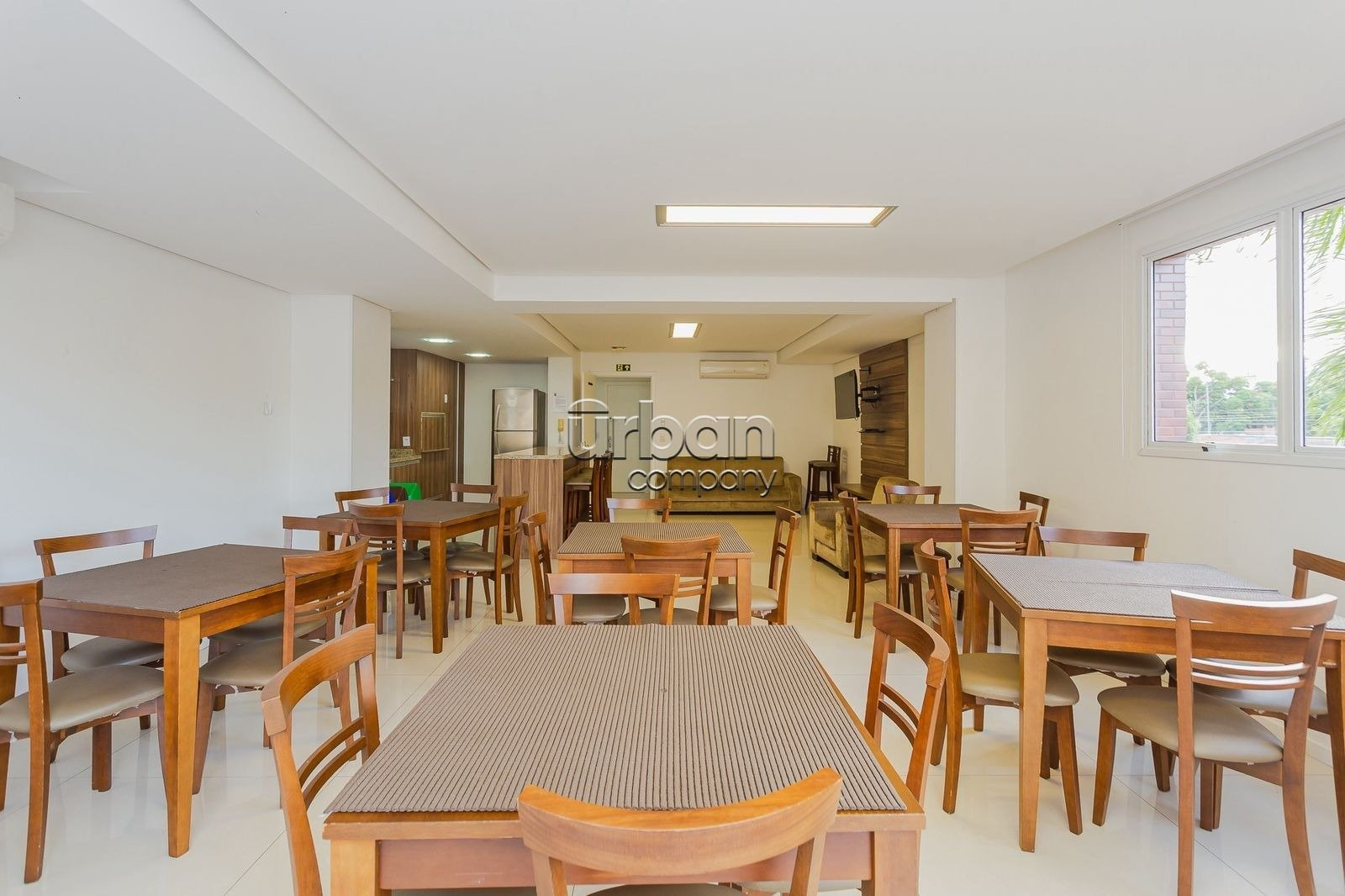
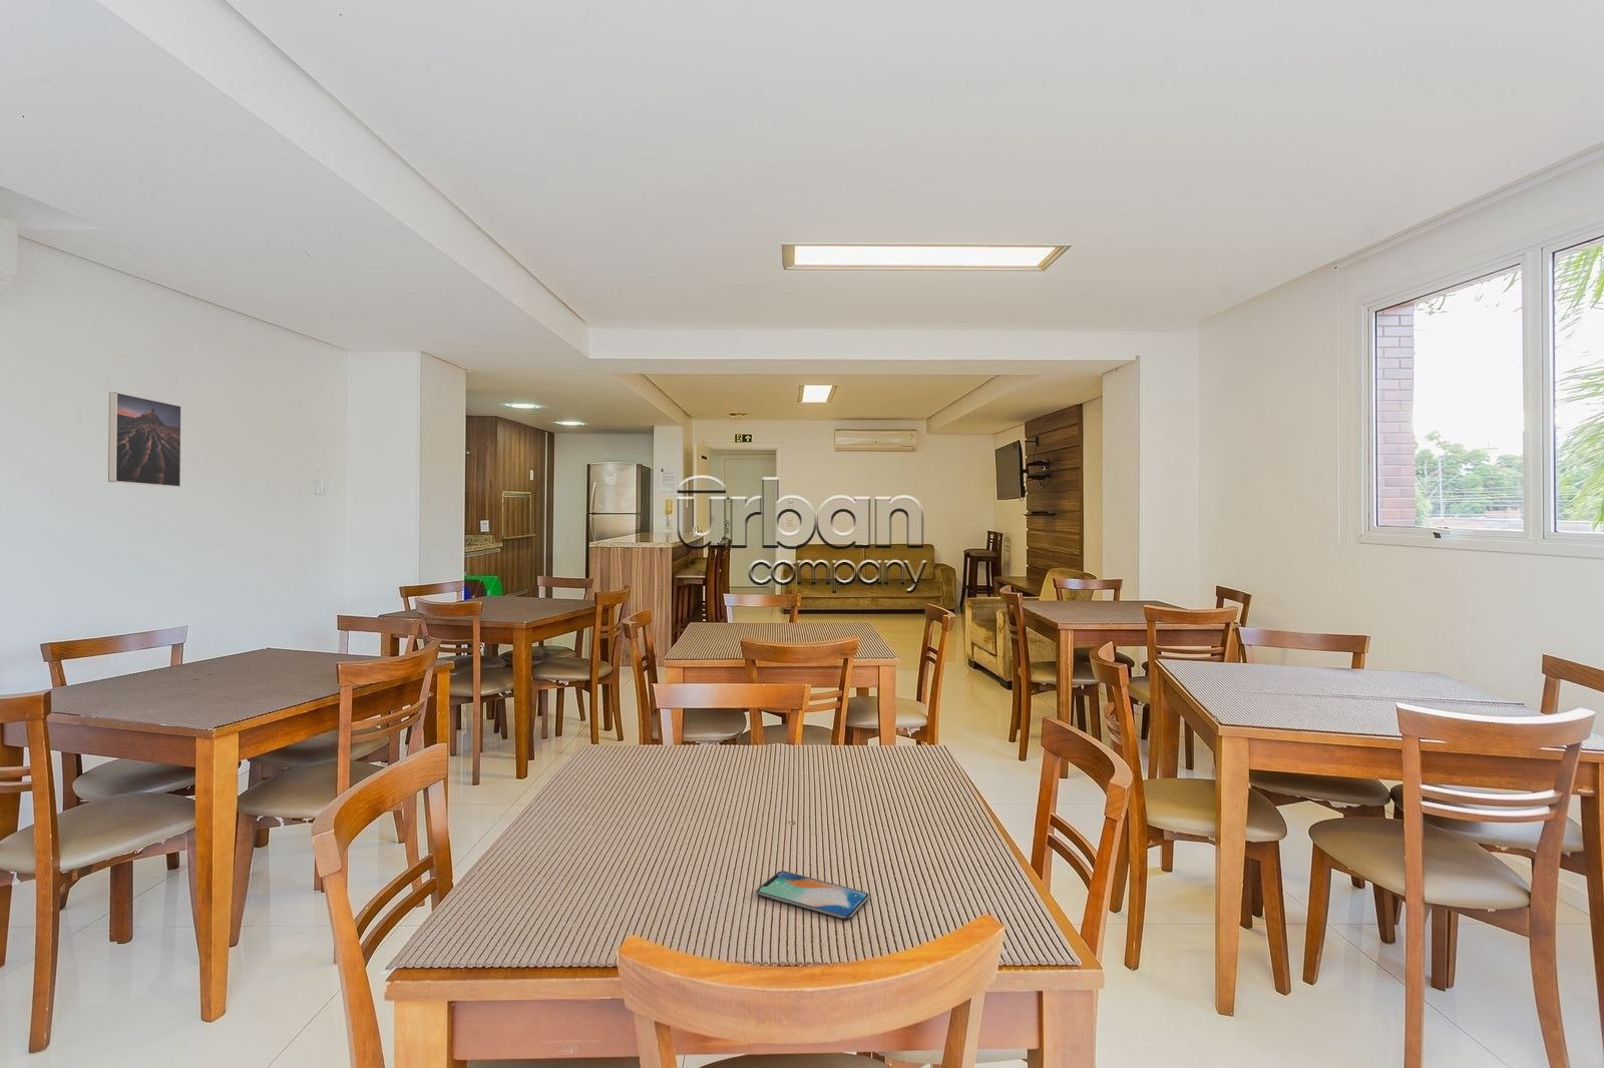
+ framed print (147, 442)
+ smartphone (812, 894)
